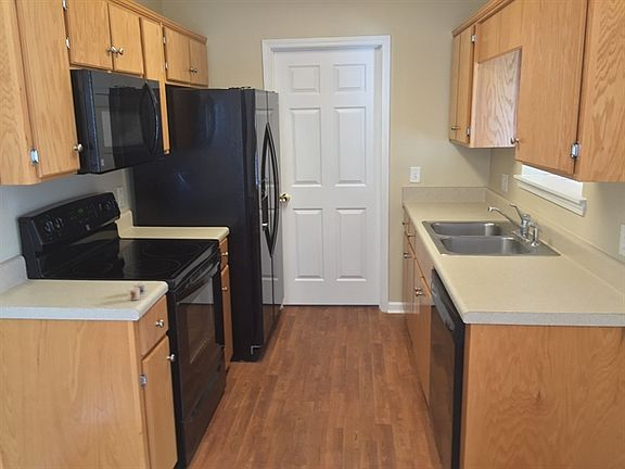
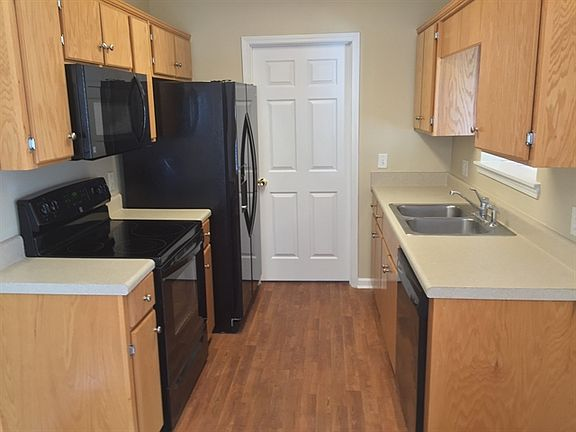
- mug (136, 290)
